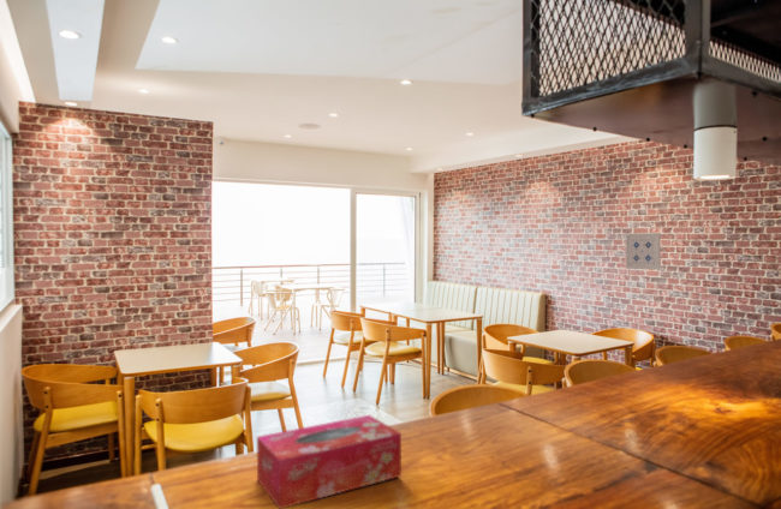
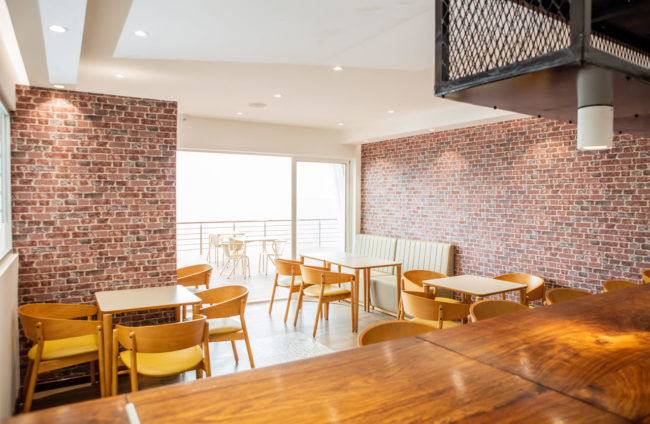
- tissue box (329, 456)
- wall art (642, 251)
